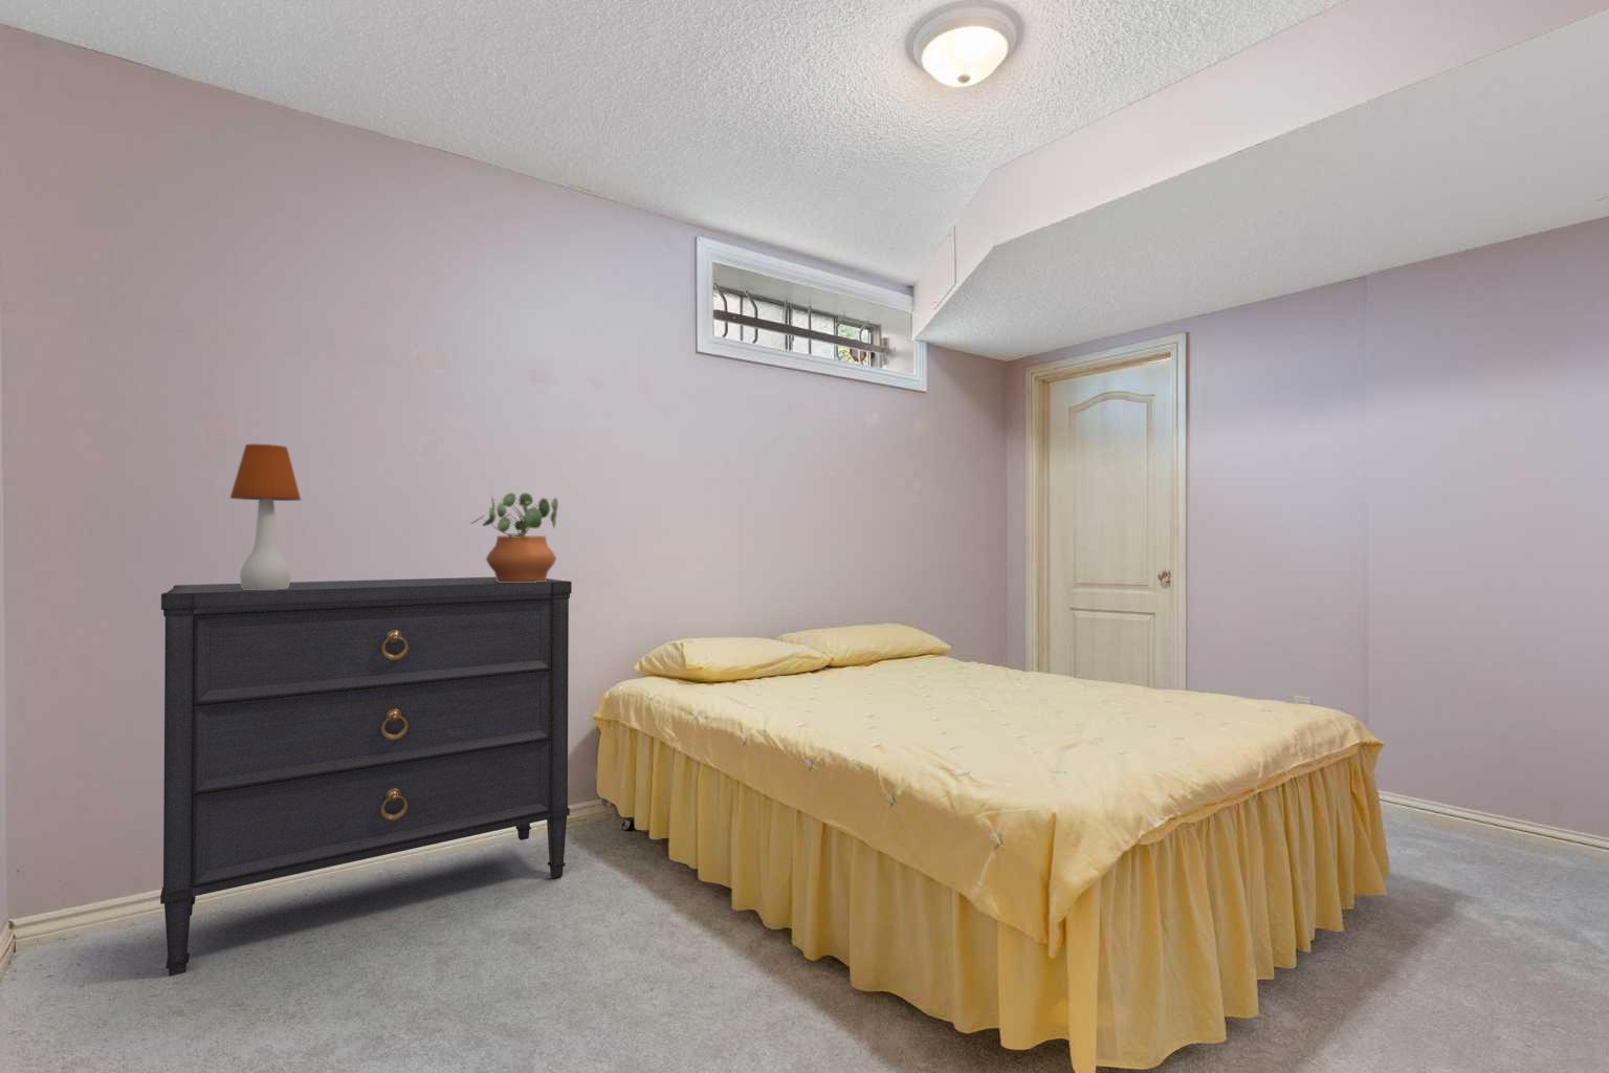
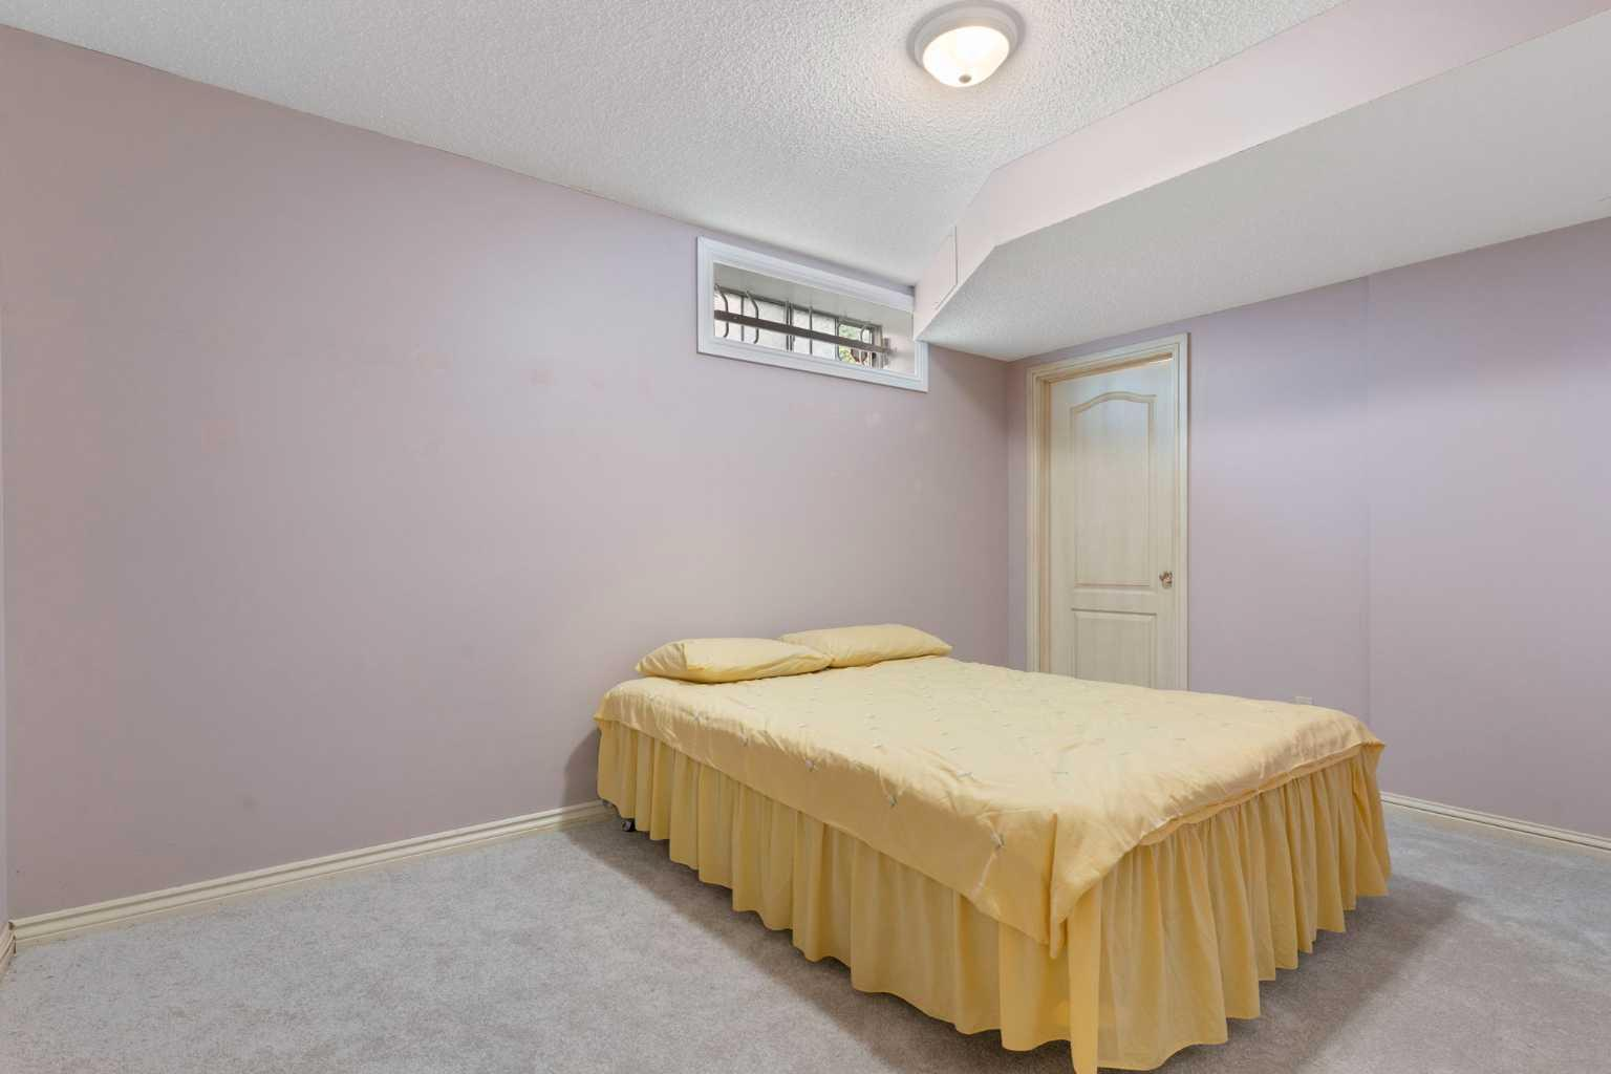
- potted plant (512, 536)
- table lamp (266, 516)
- dresser (382, 739)
